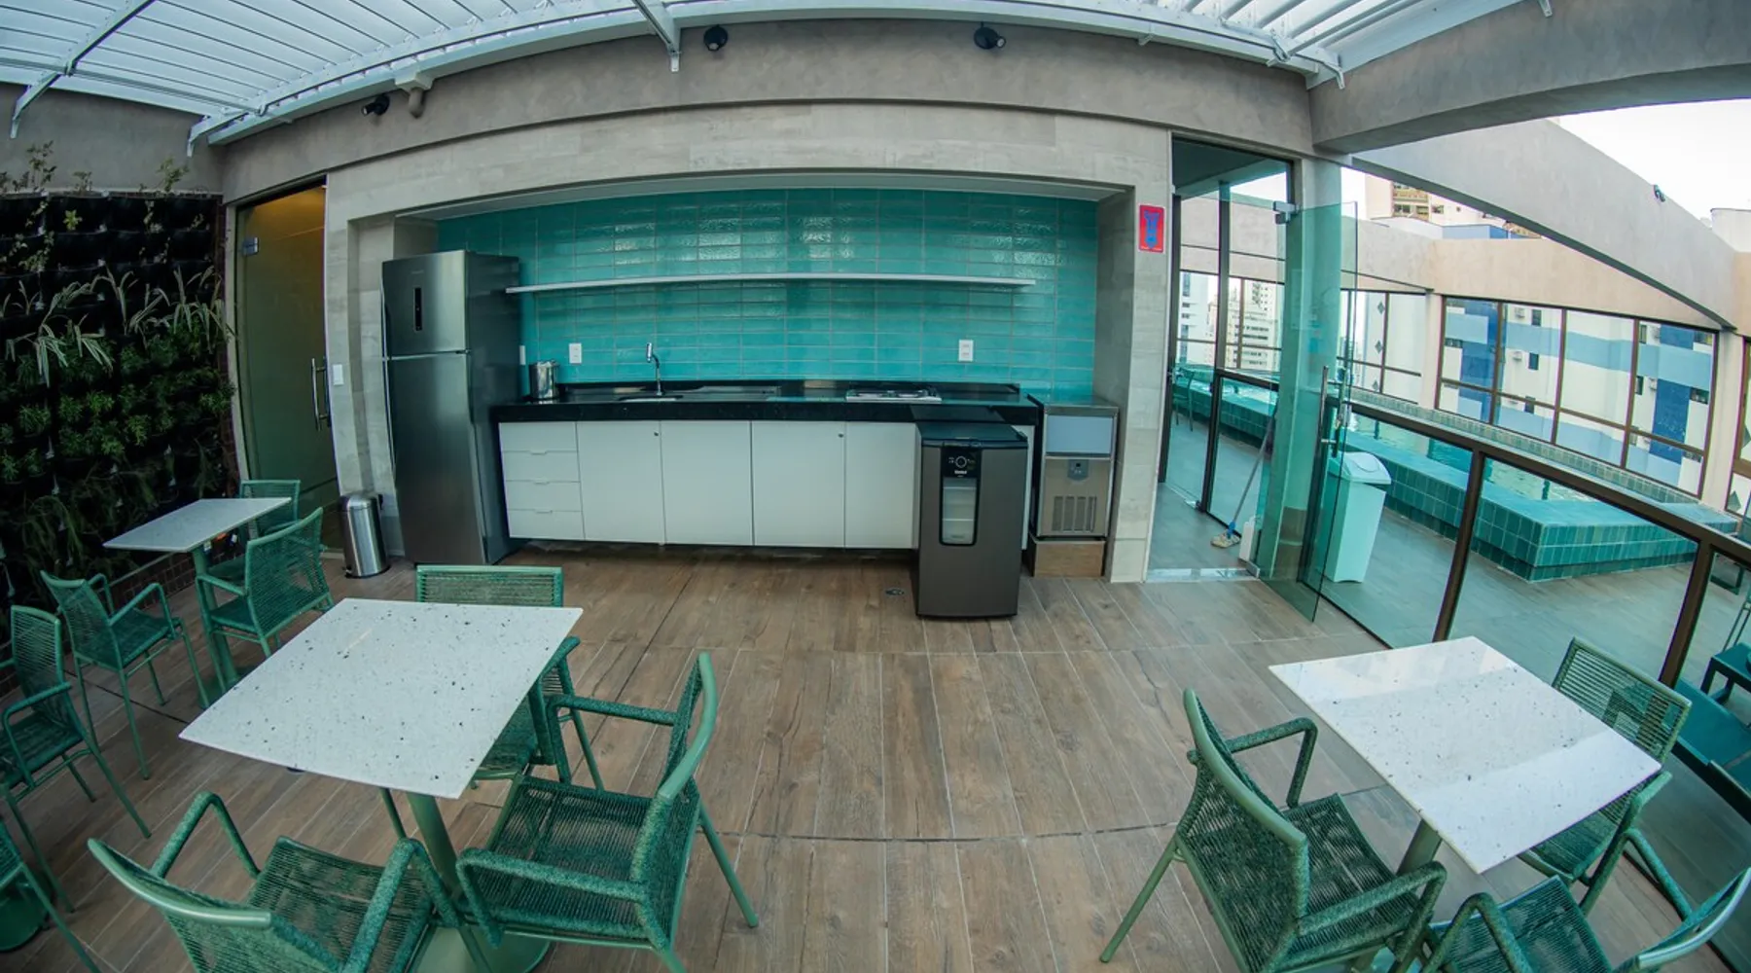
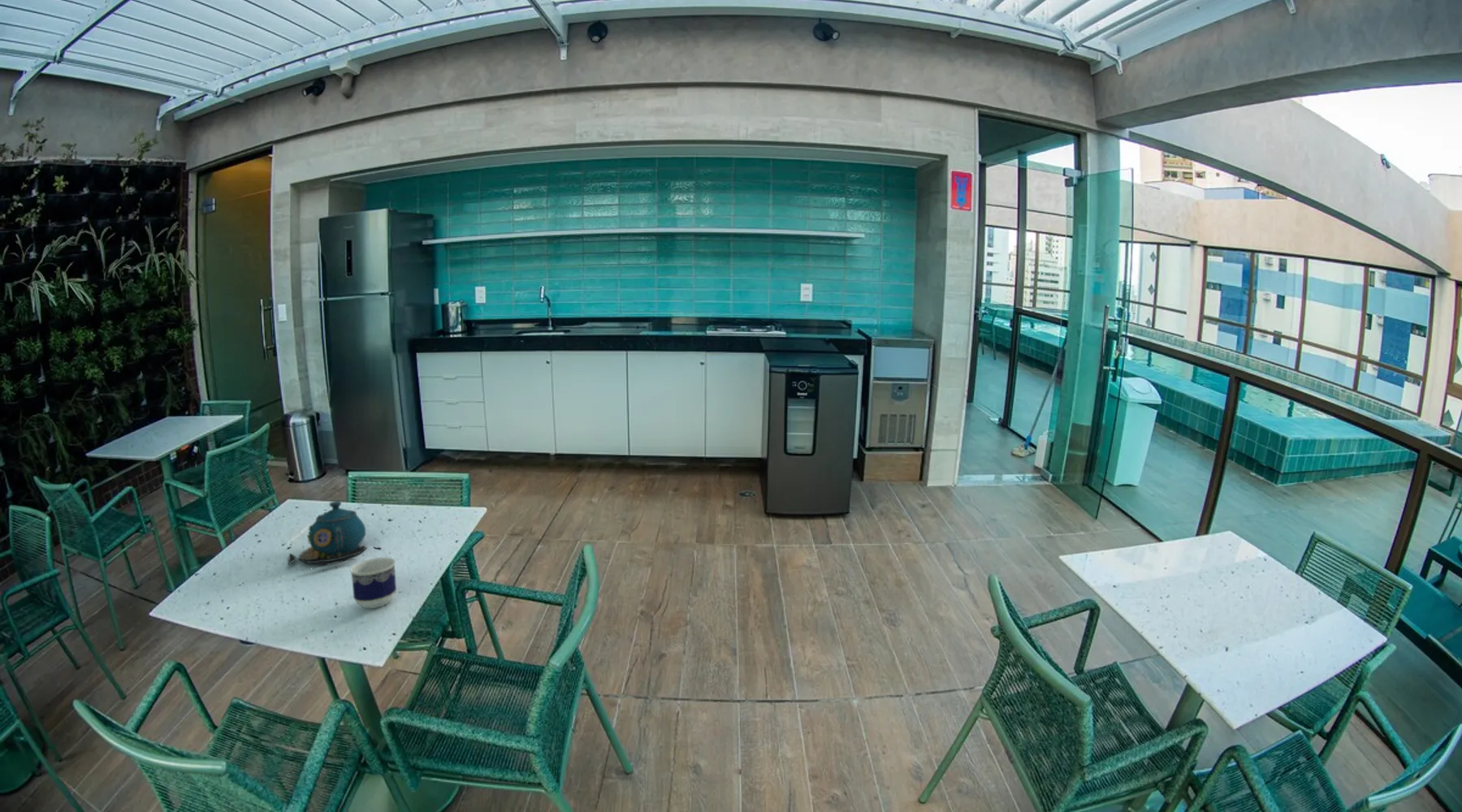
+ cup (374, 581)
+ teapot (333, 527)
